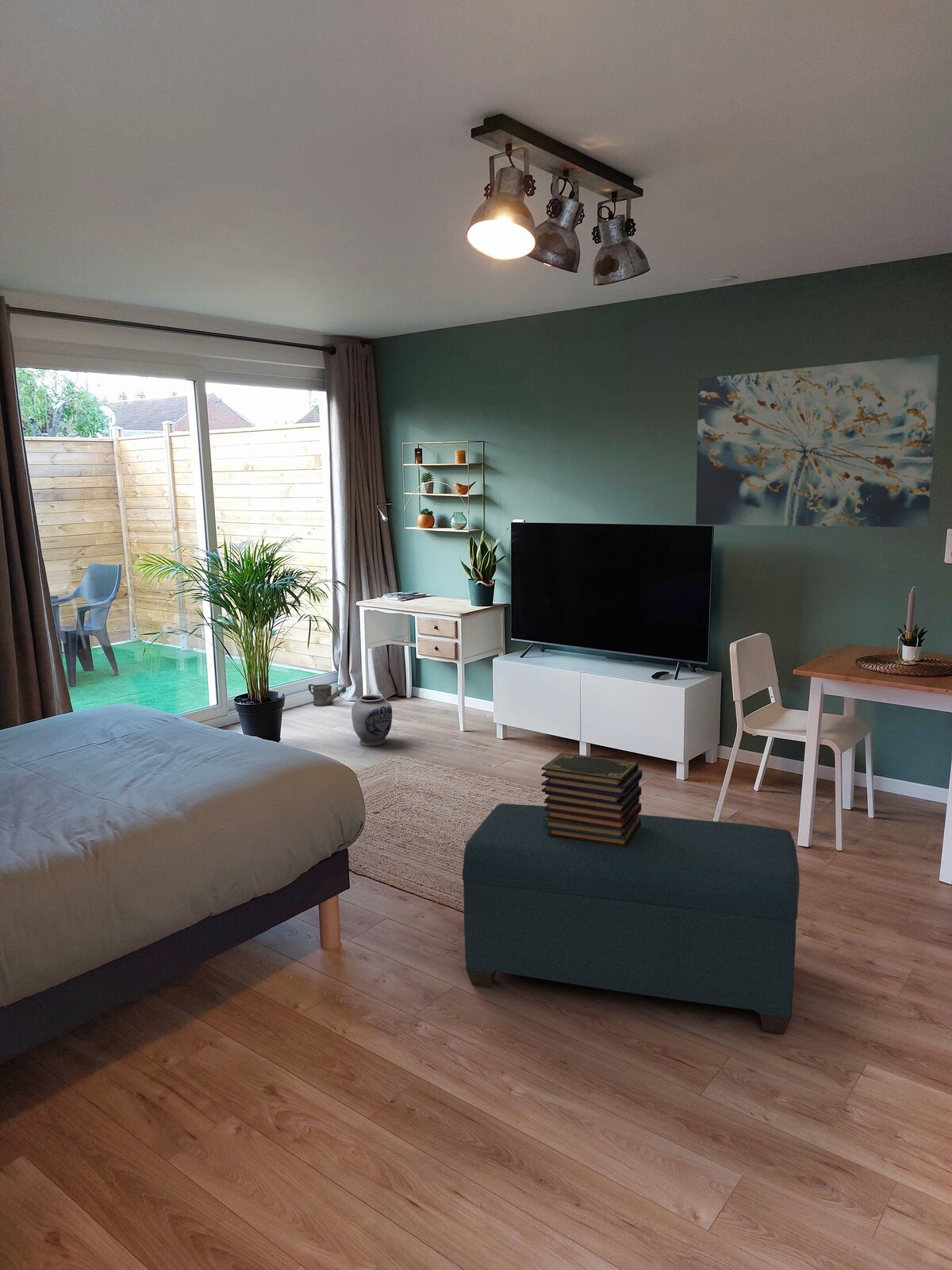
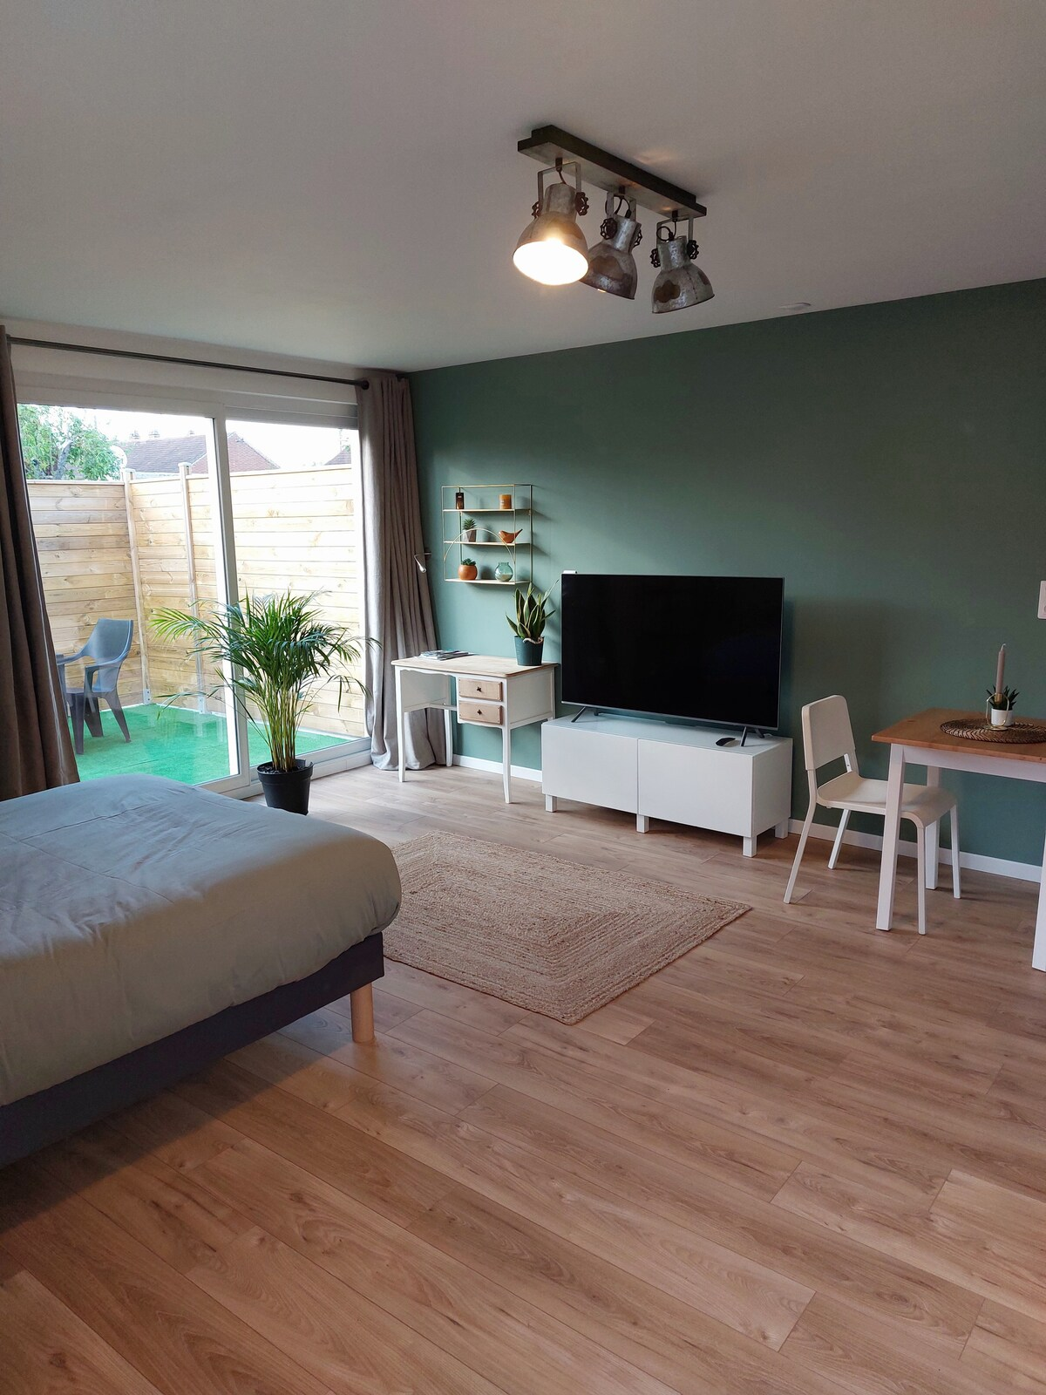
- vase (372, 719)
- watering can (326, 694)
- book stack (591, 798)
- wall art (805, 448)
- bench (630, 902)
